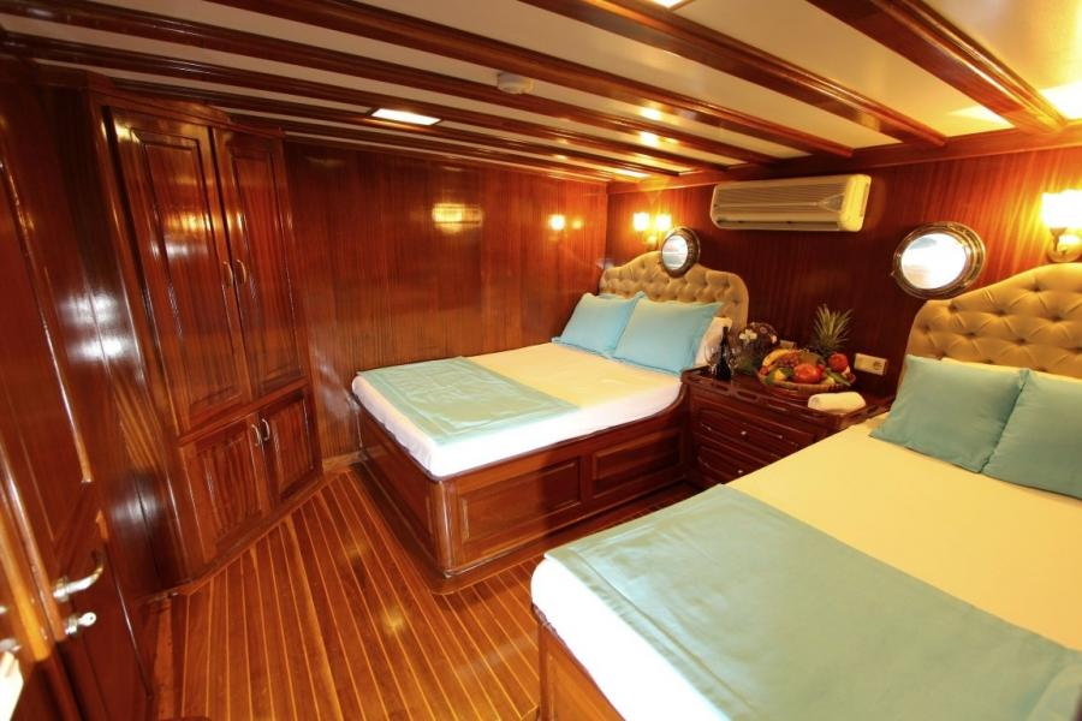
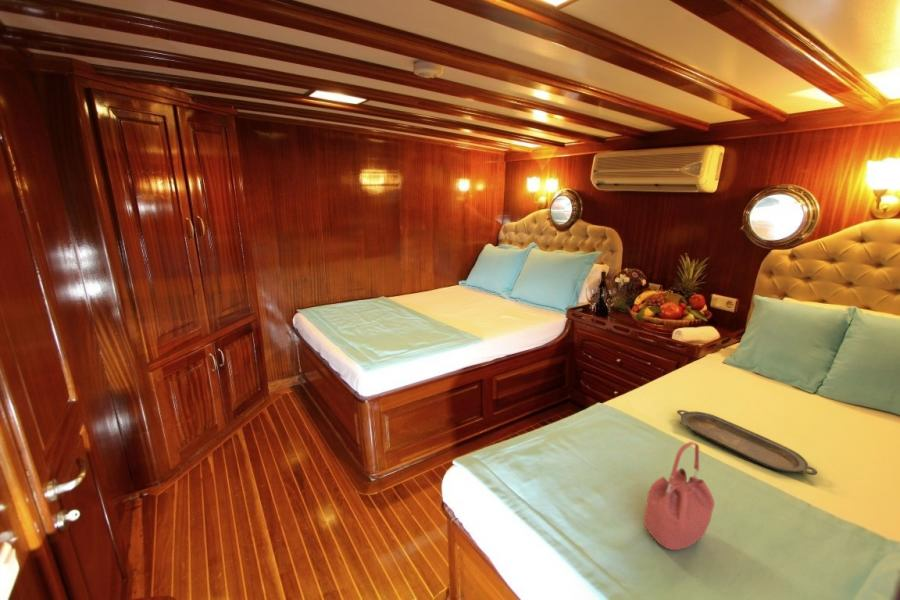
+ handbag (679, 490)
+ serving tray (737, 440)
